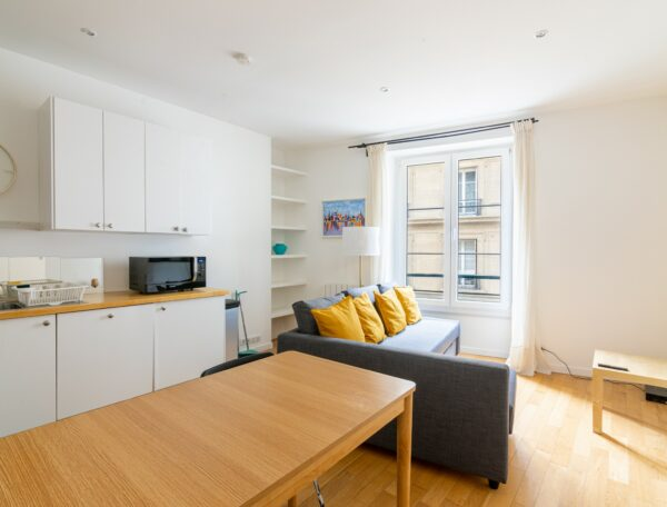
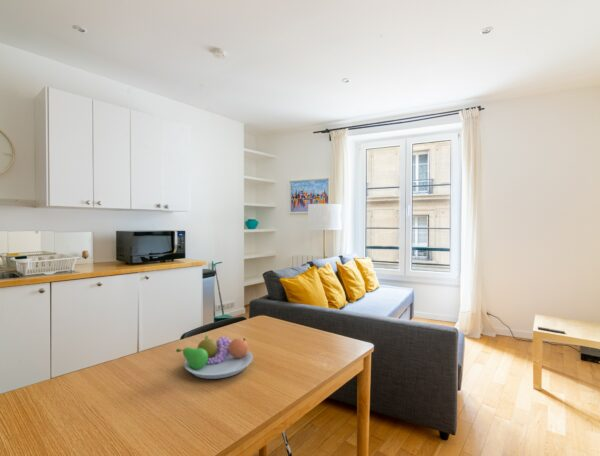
+ fruit bowl (216, 352)
